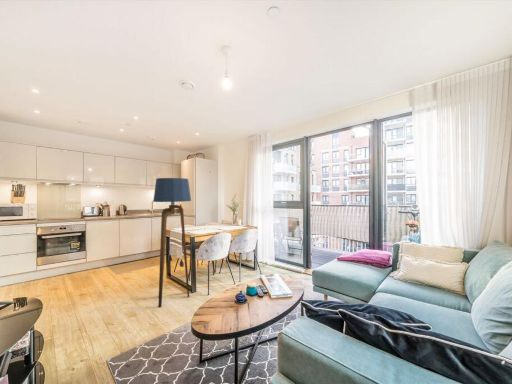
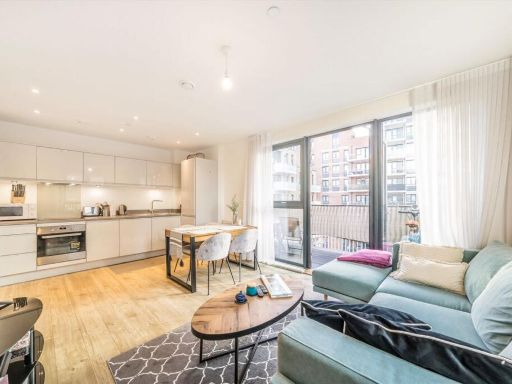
- floor lamp (165, 238)
